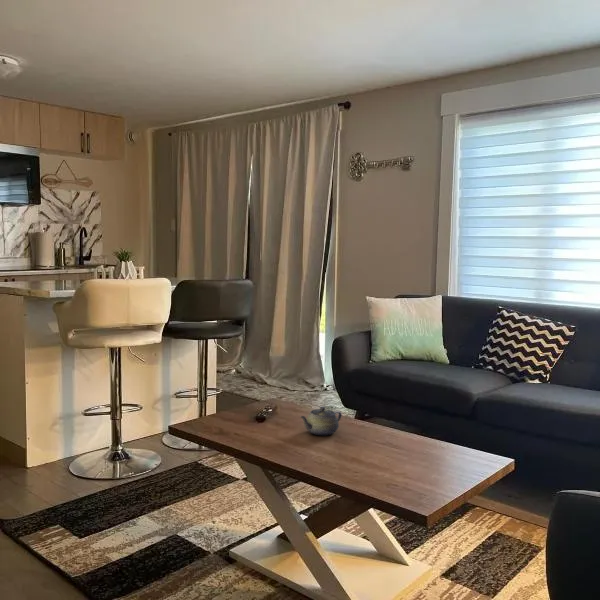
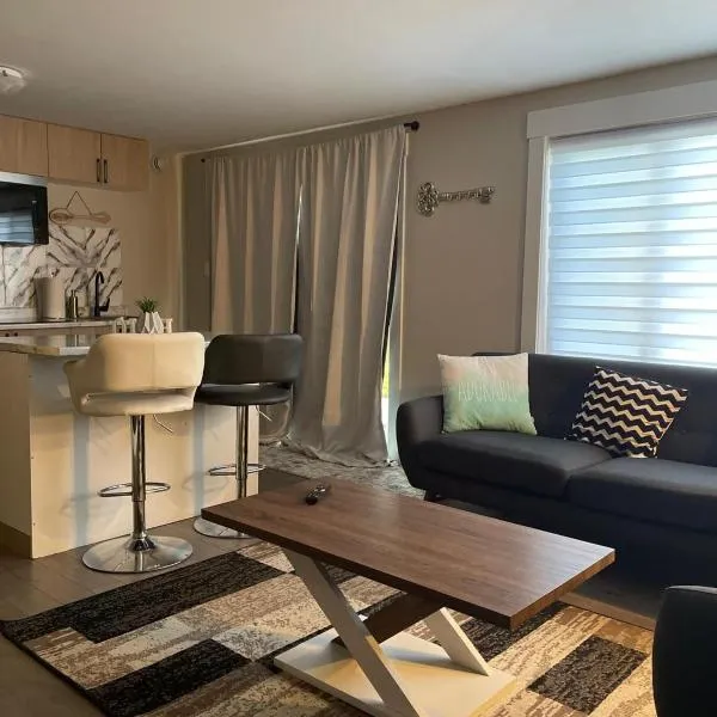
- teapot (320, 420)
